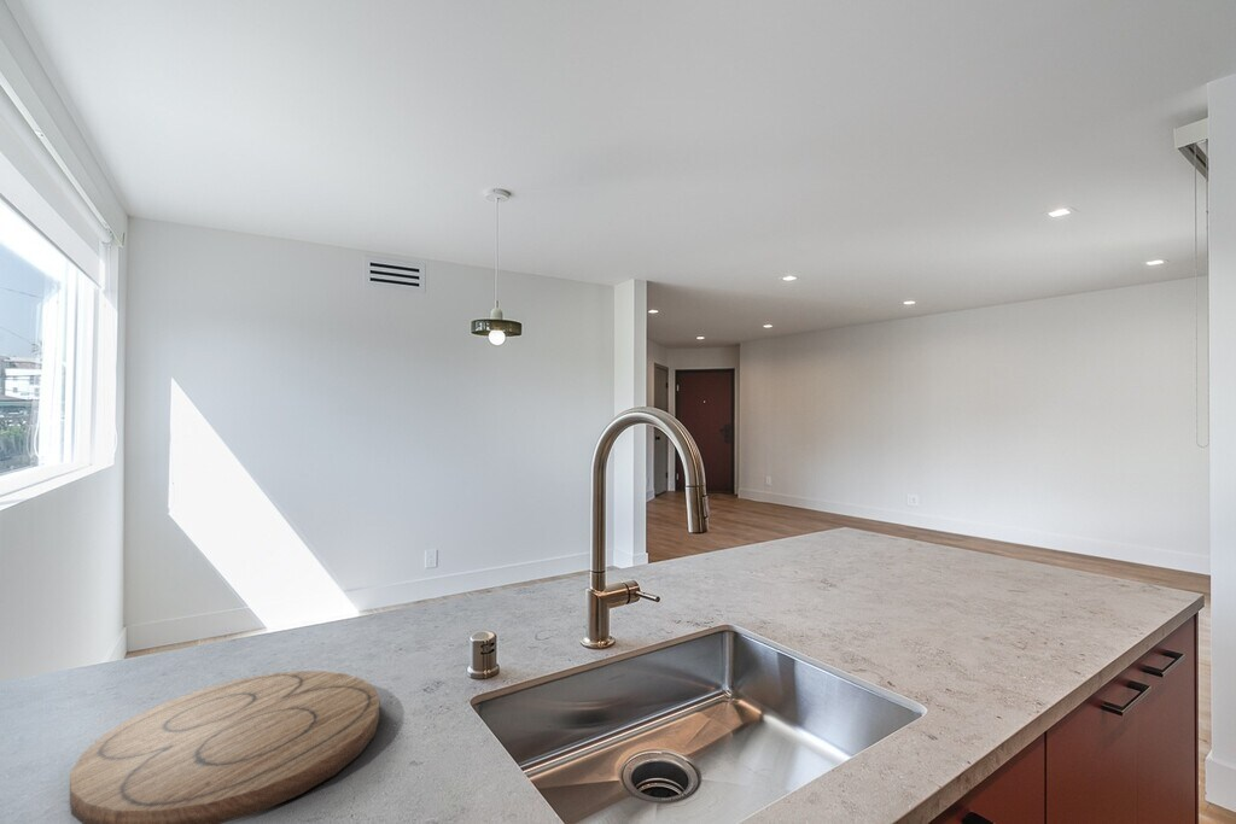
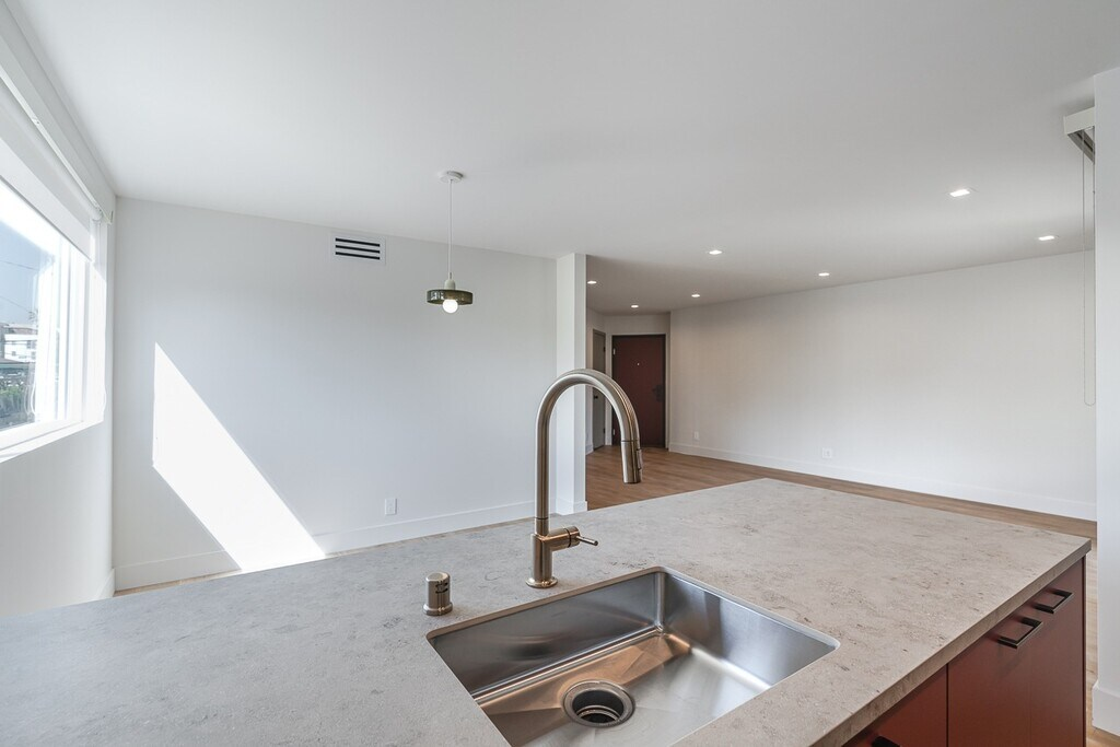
- cutting board (243, 735)
